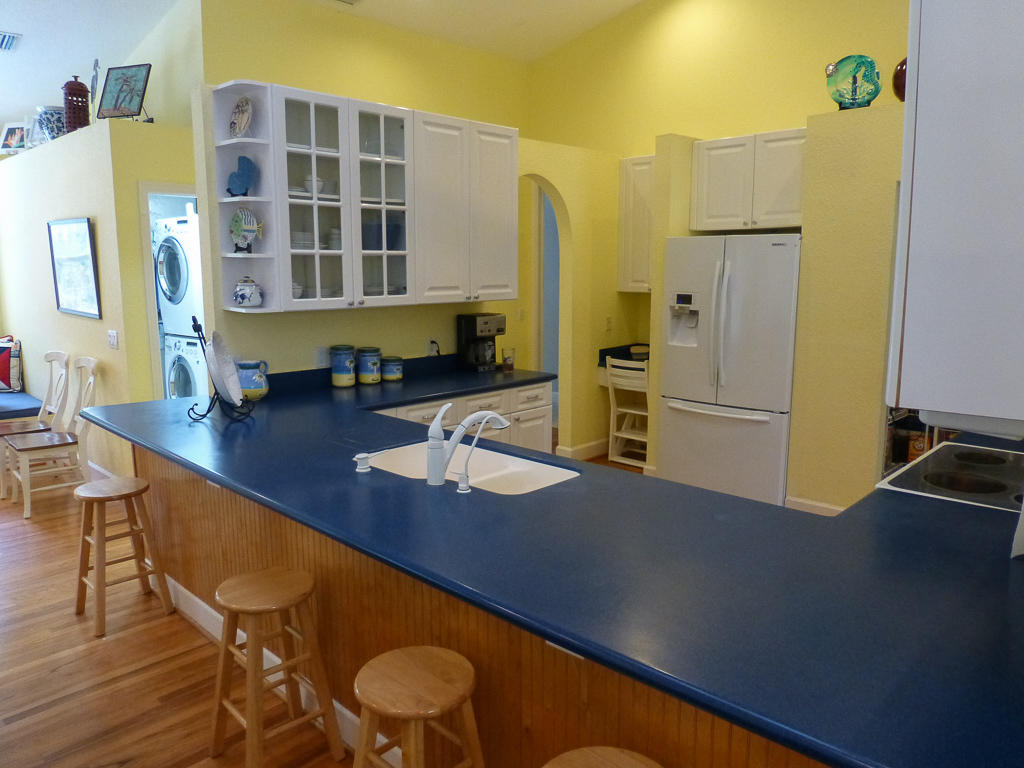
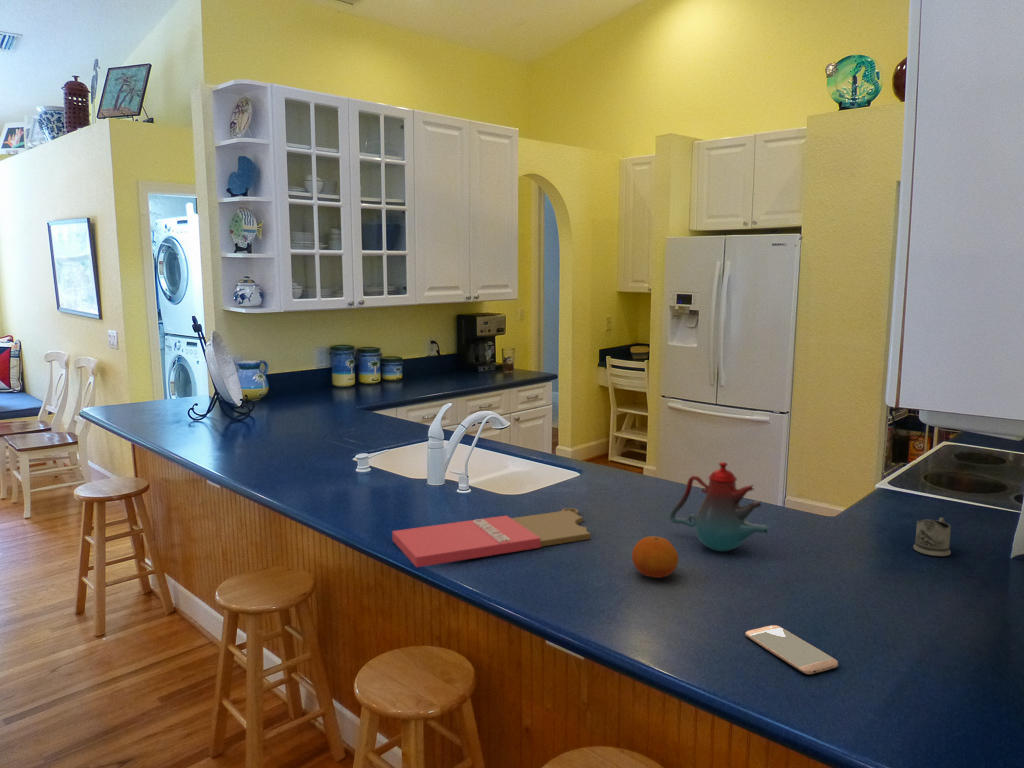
+ fruit (655, 556)
+ smartphone (789, 648)
+ teakettle (718, 504)
+ tea glass holder (935, 532)
+ cutting board (503, 531)
